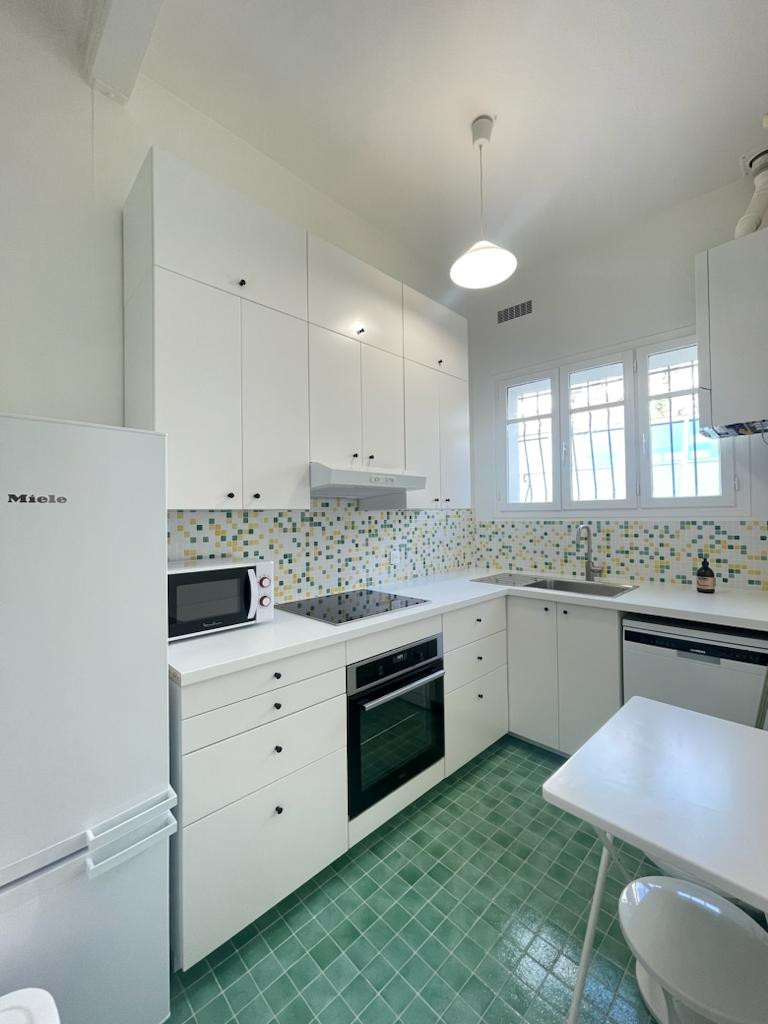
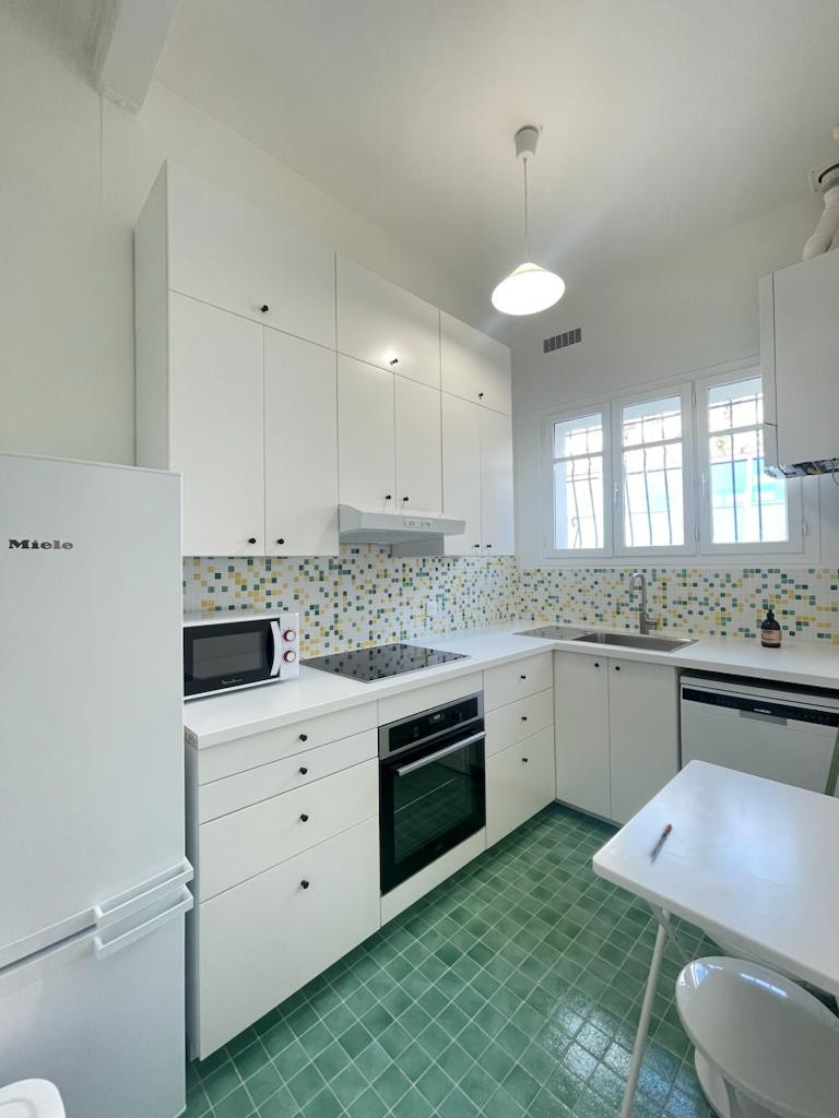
+ pen (661, 838)
